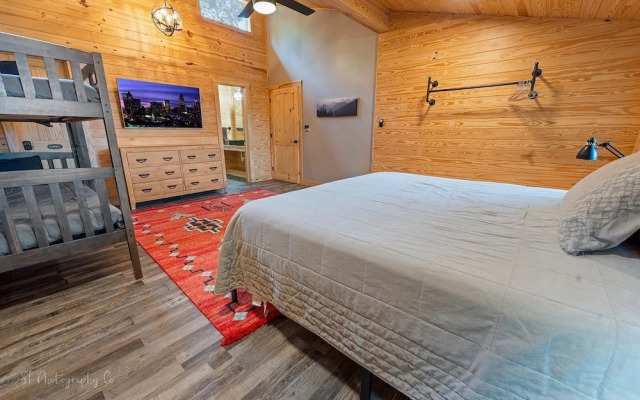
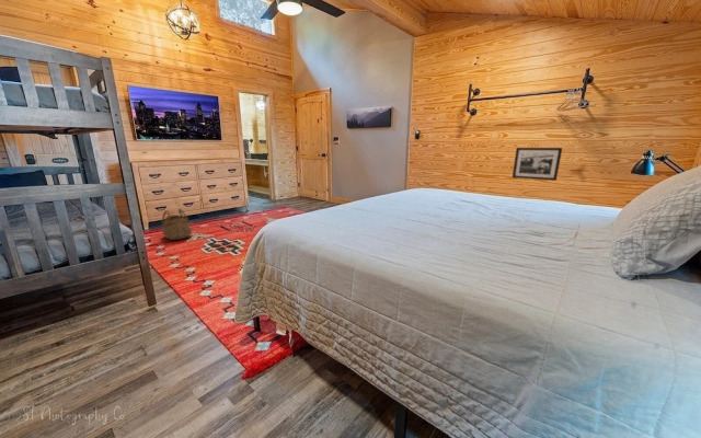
+ basket (175, 222)
+ picture frame (536, 163)
